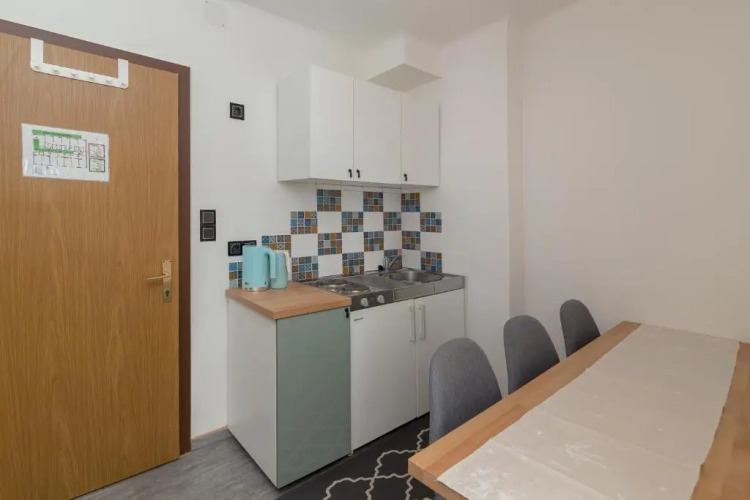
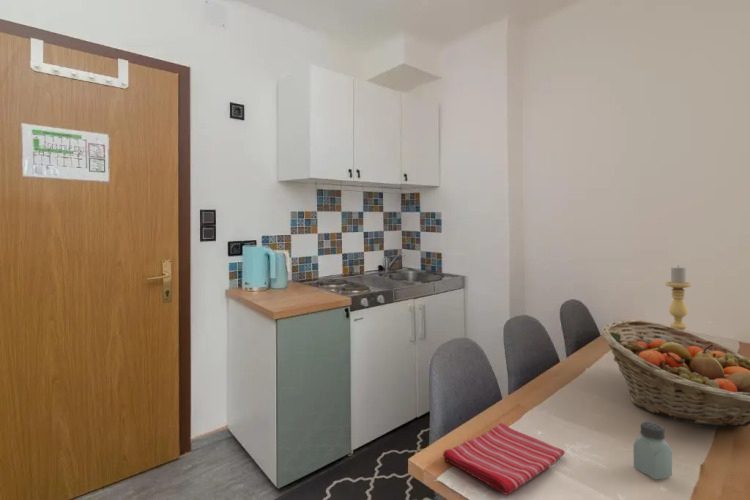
+ dish towel (503, 453)
+ saltshaker (652, 448)
+ fruit basket (682, 366)
+ candle holder (678, 305)
